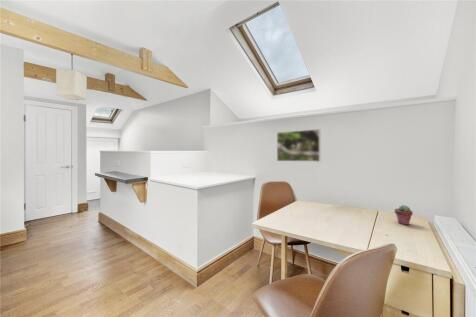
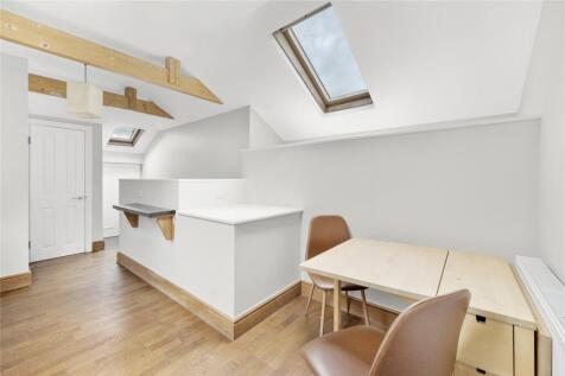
- potted succulent (403, 214)
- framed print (297, 146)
